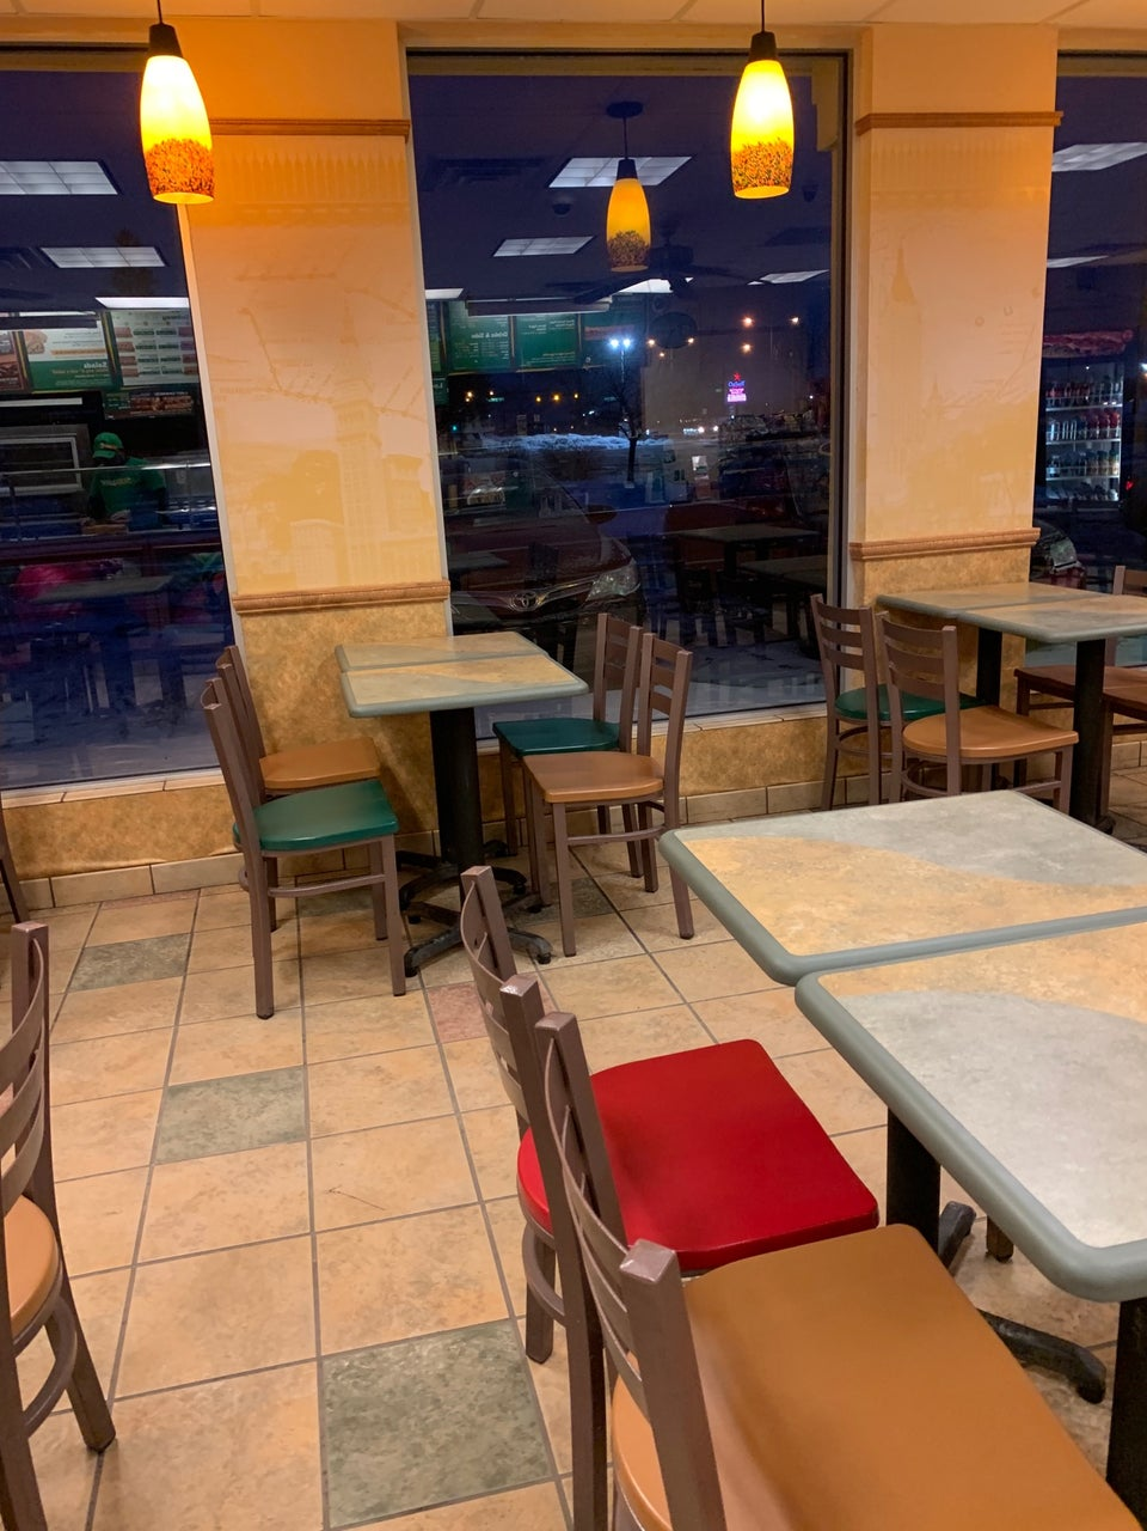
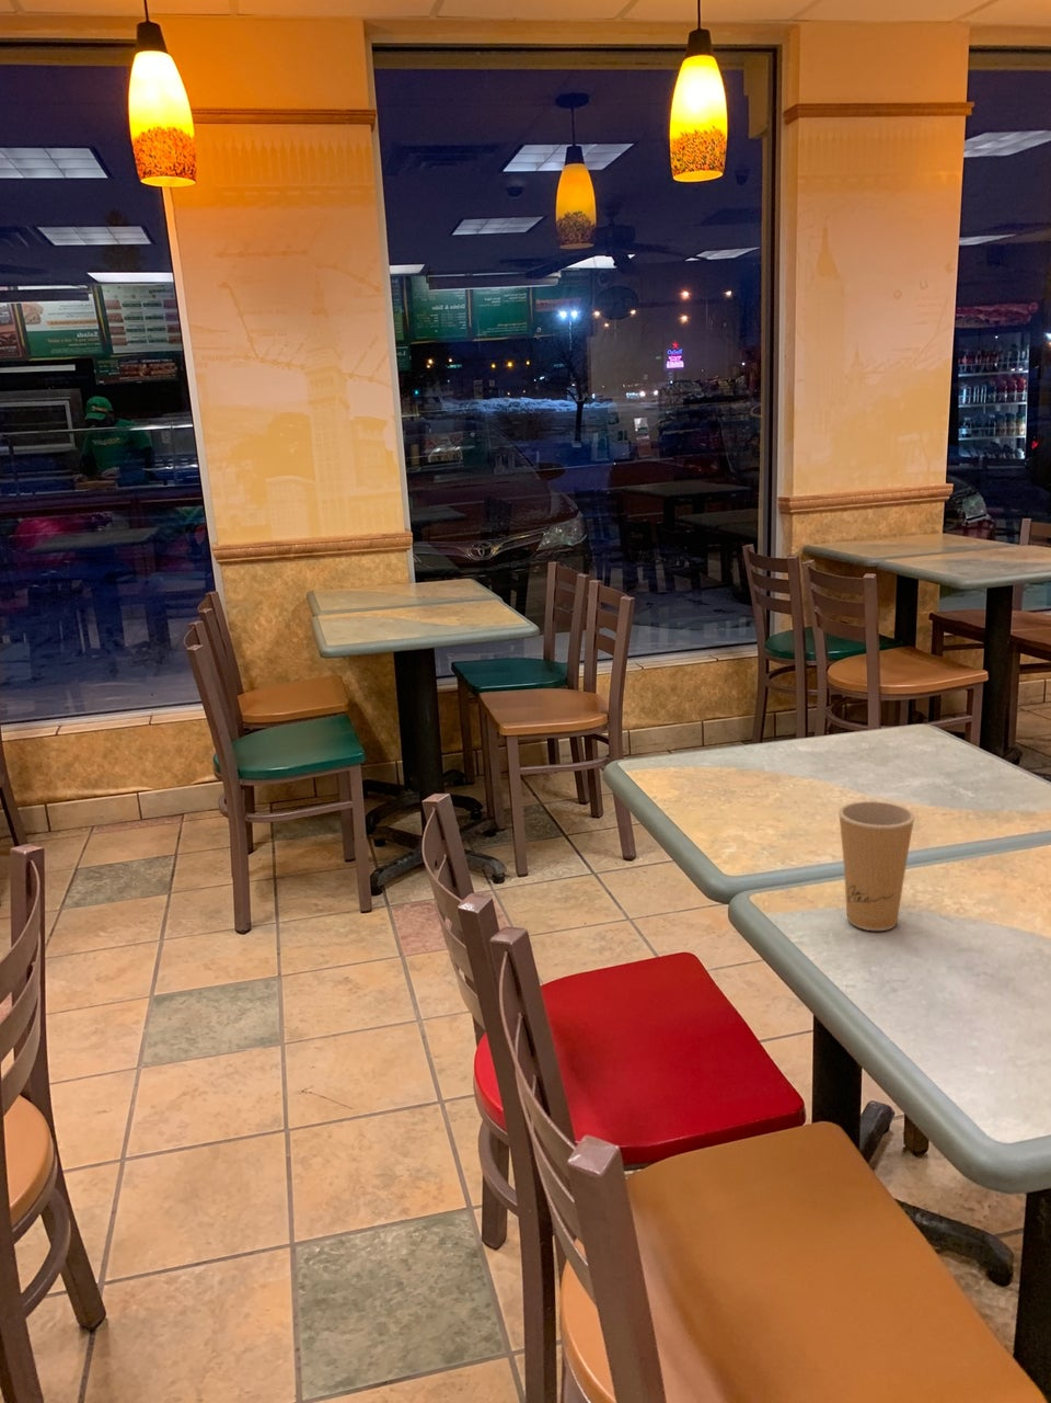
+ paper cup (873, 867)
